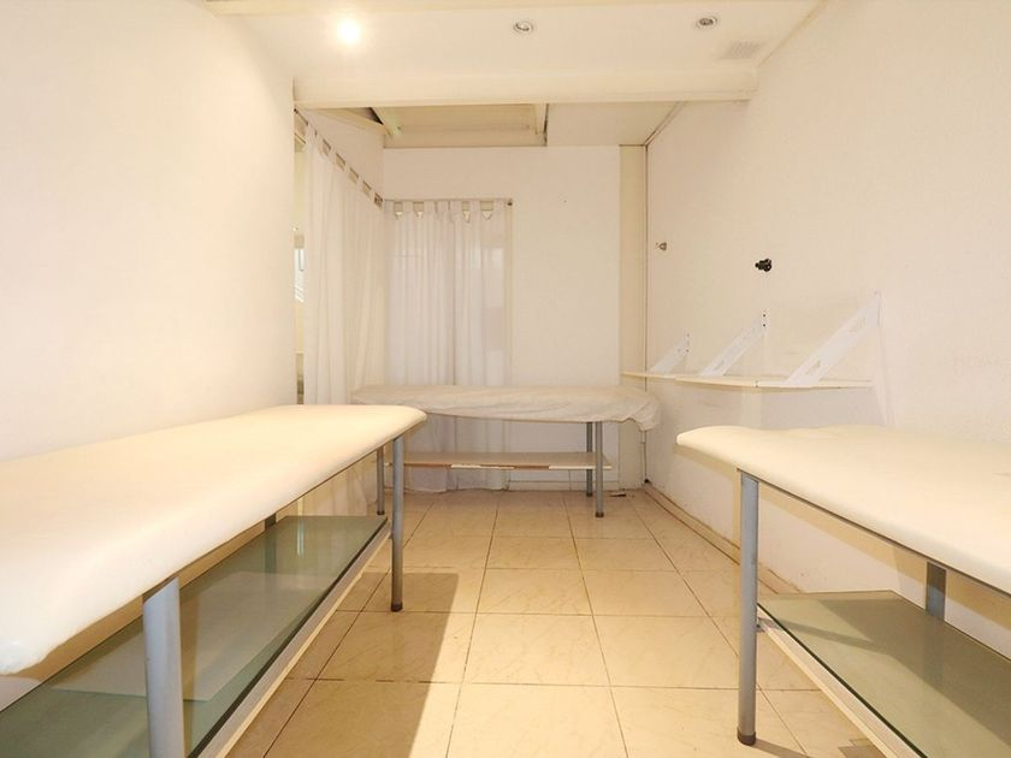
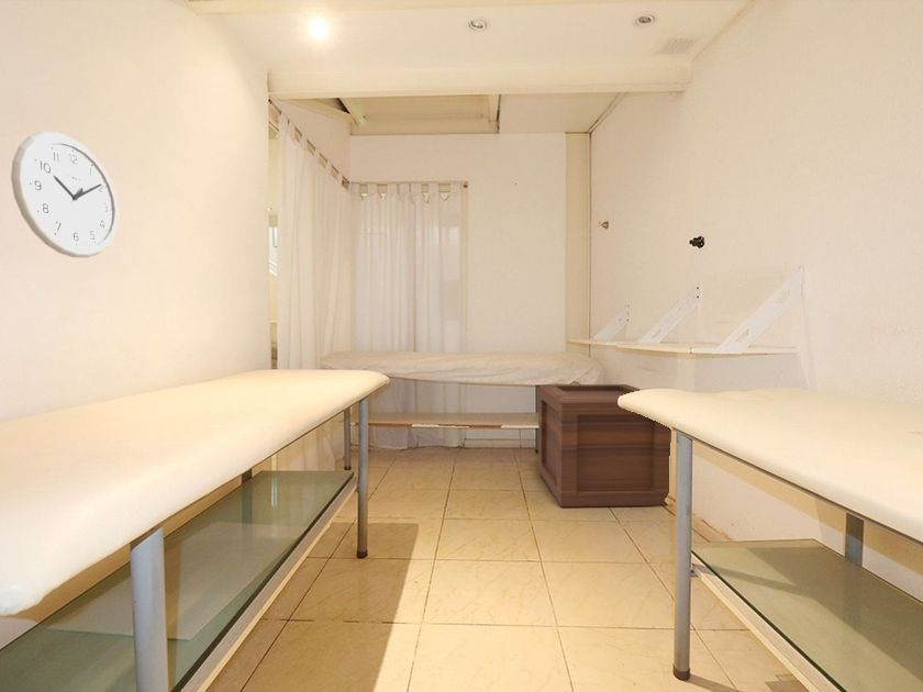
+ wall clock (74, 197)
+ wooden crate (598, 439)
